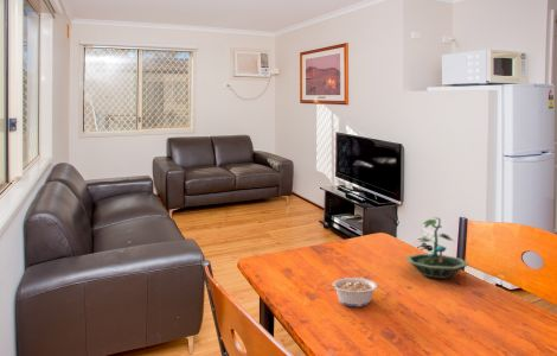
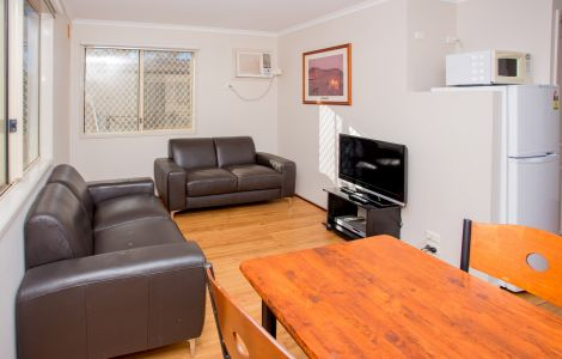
- legume (353, 291)
- terrarium (436, 228)
